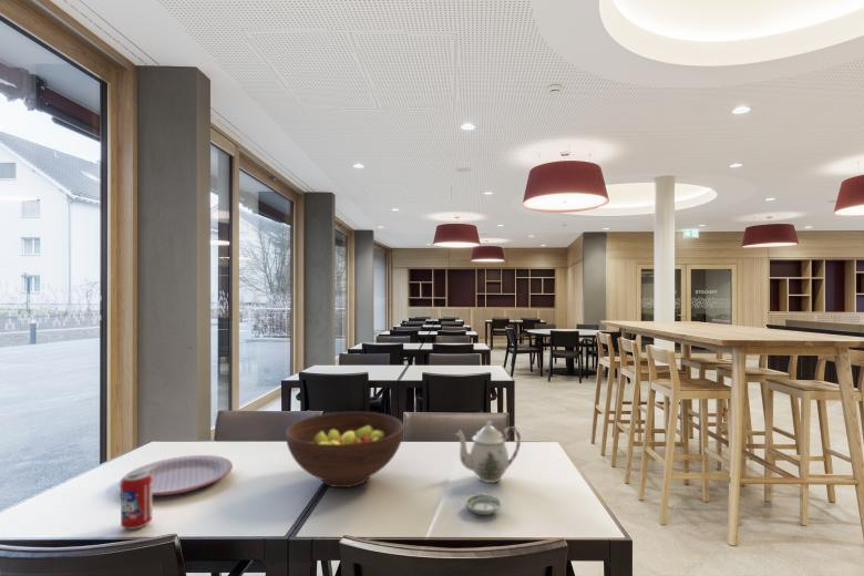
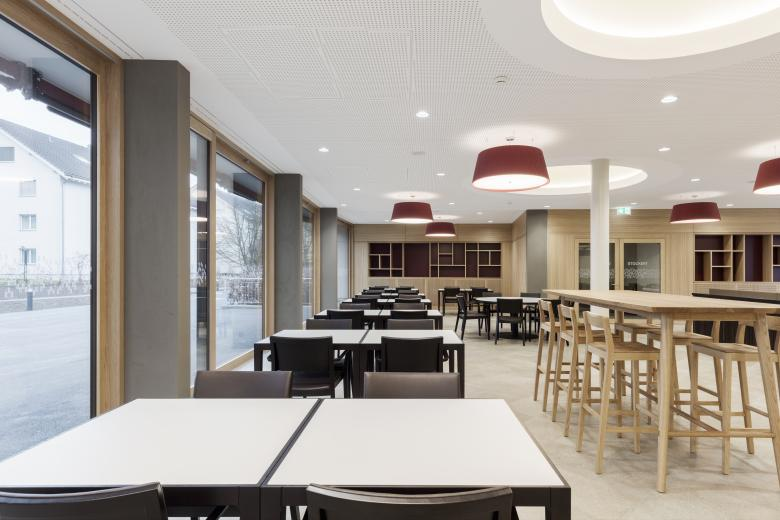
- plate (178, 476)
- teapot (487, 449)
- beverage can (136, 500)
- saucer (483, 505)
- fruit bowl (346, 453)
